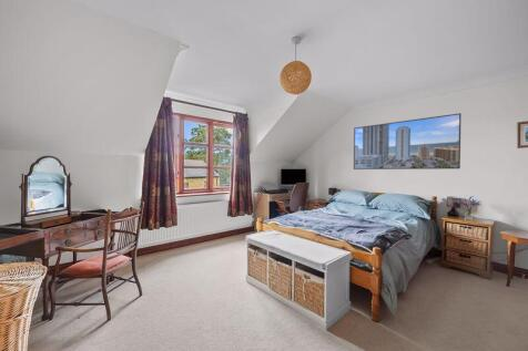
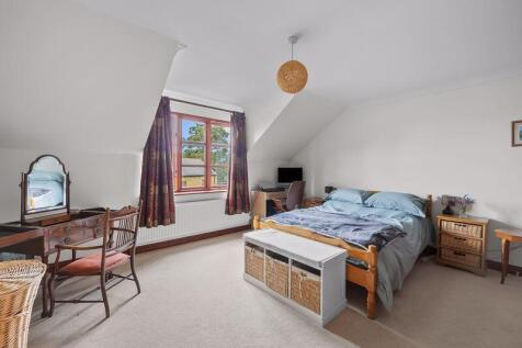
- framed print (399, 145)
